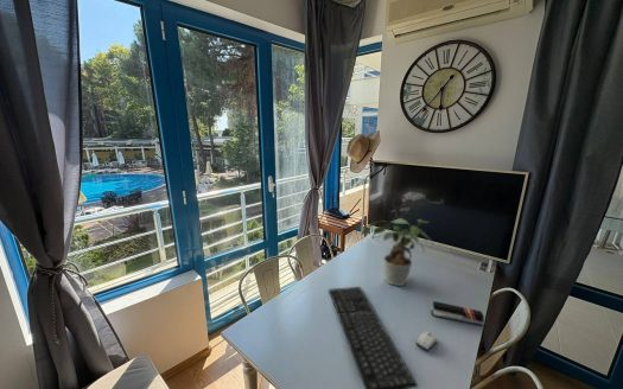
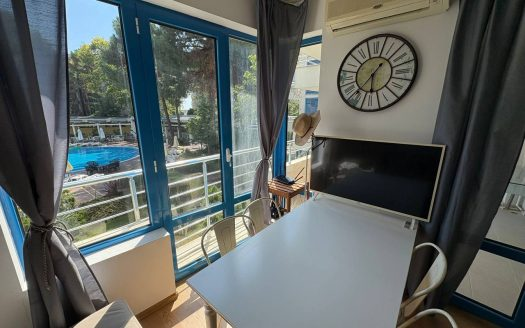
- computer mouse (426, 339)
- keyboard (362, 326)
- potted plant (403, 248)
- stapler (457, 312)
